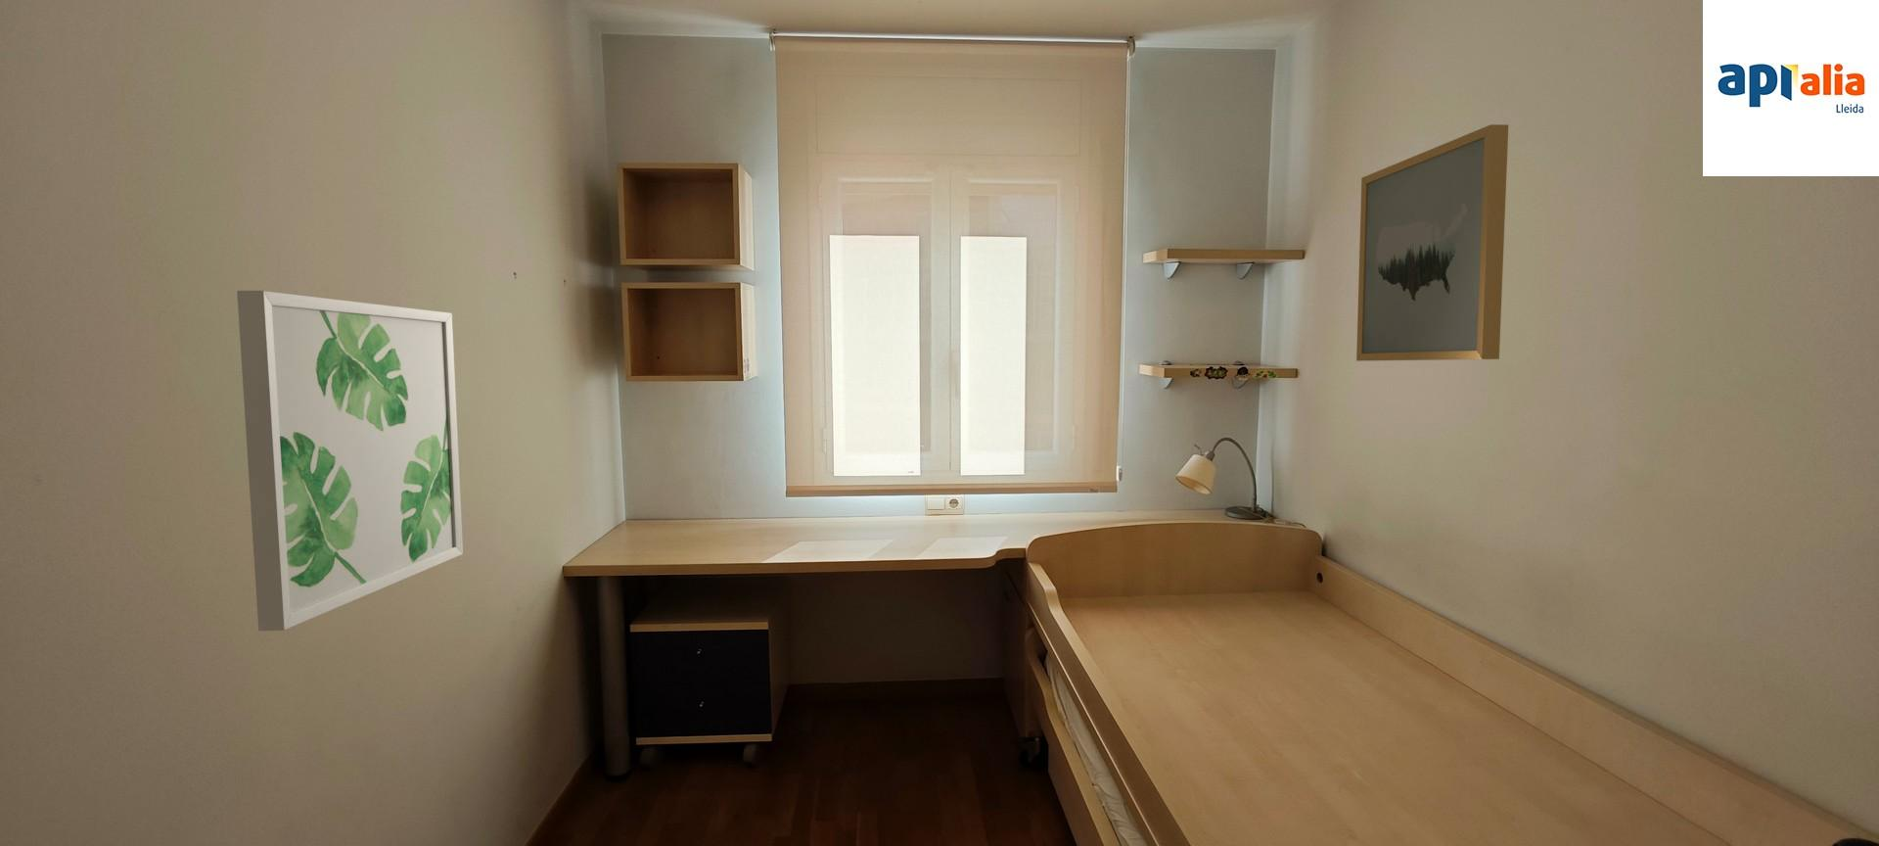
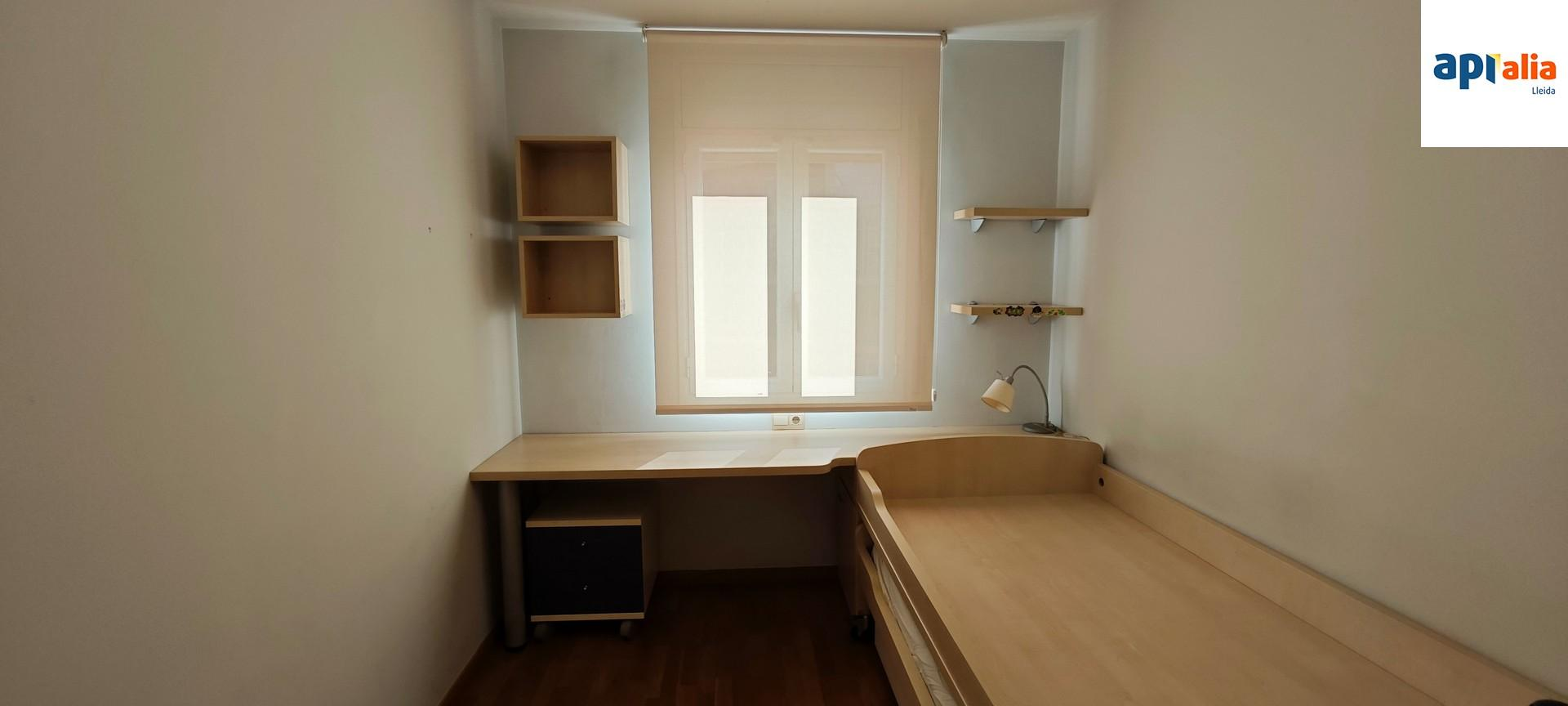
- wall art (1422, 258)
- wall art (370, 447)
